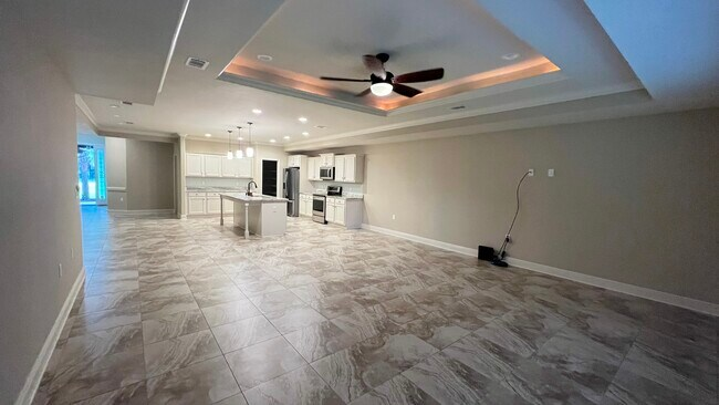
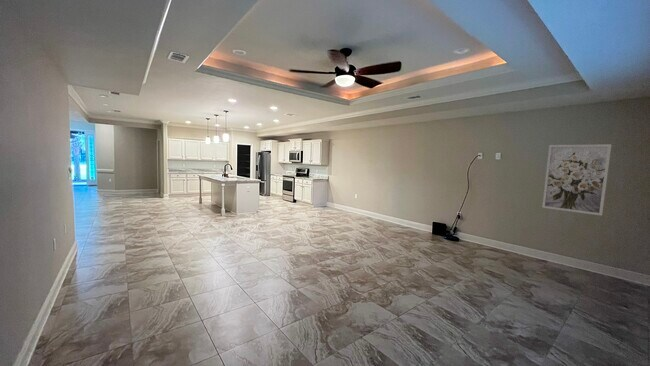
+ wall art (574, 178)
